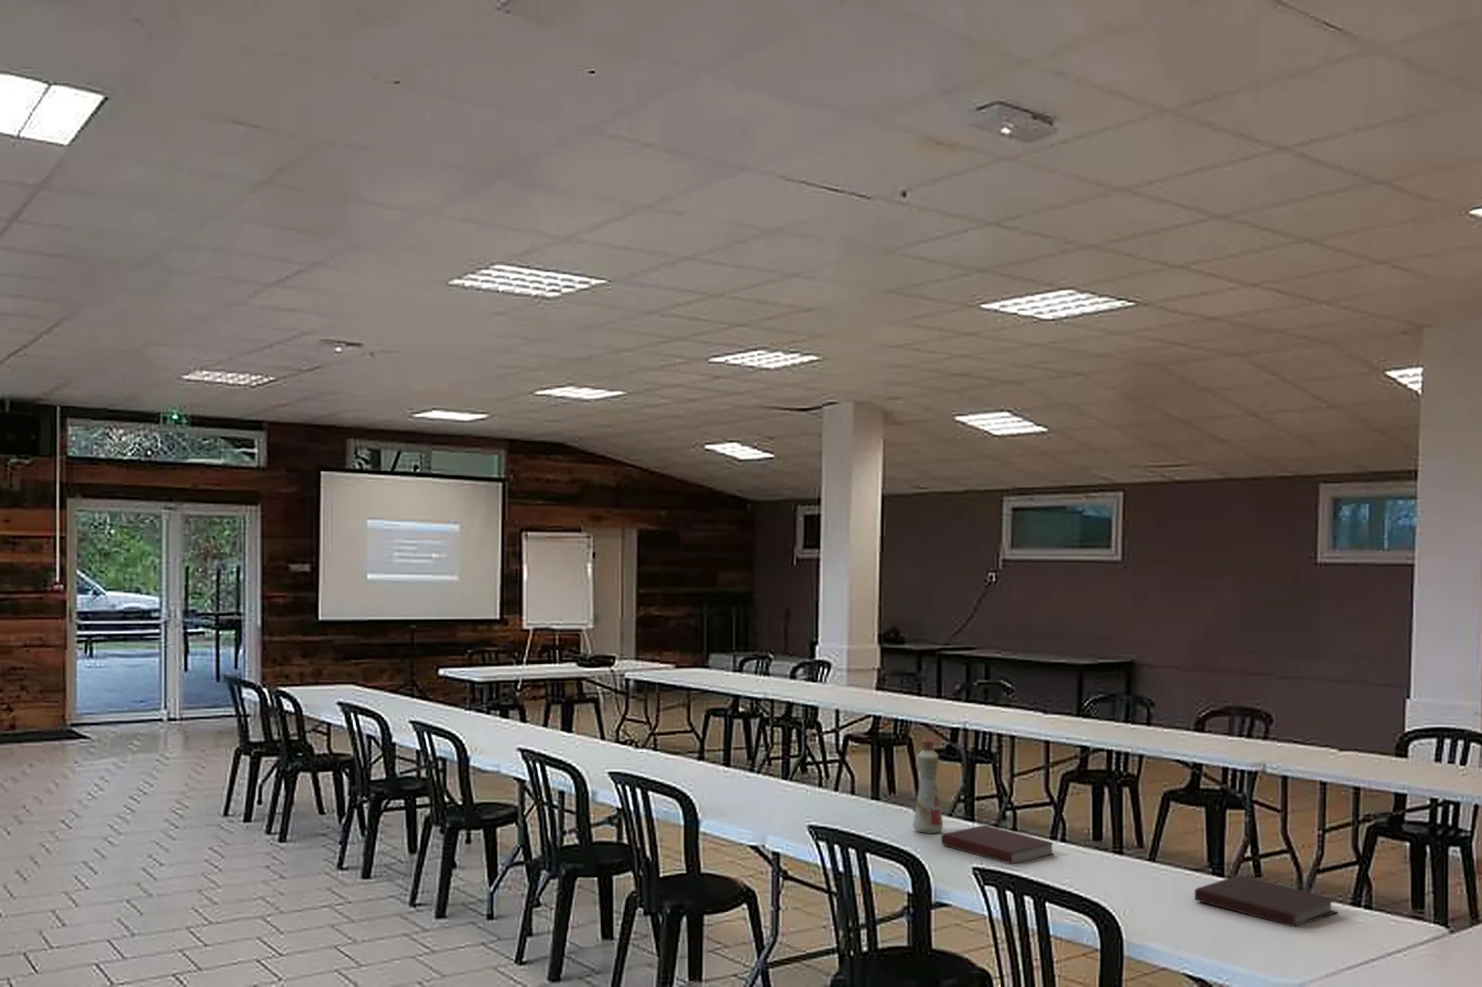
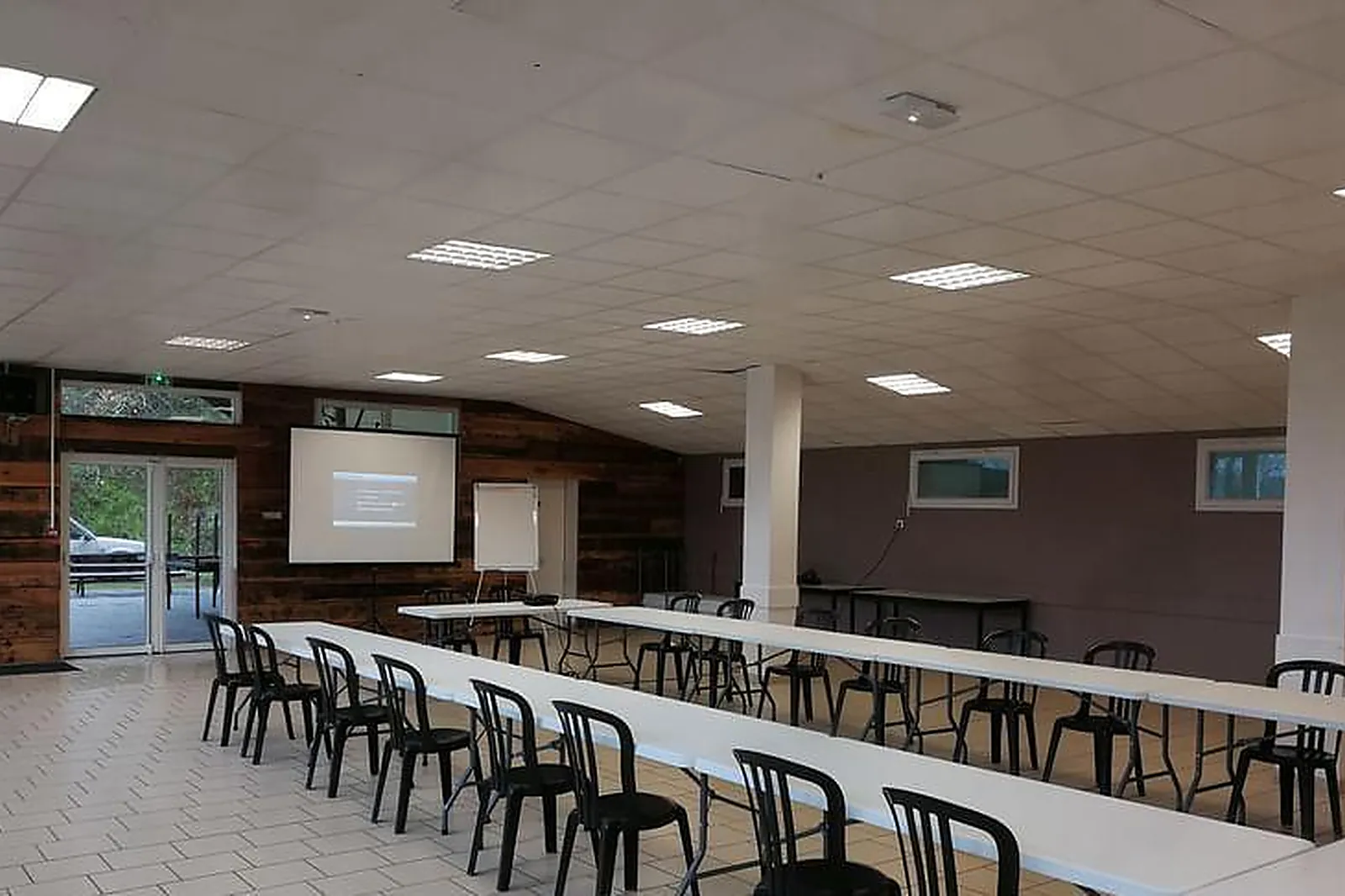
- notebook (1265, 900)
- bottle (928, 783)
- notebook (997, 844)
